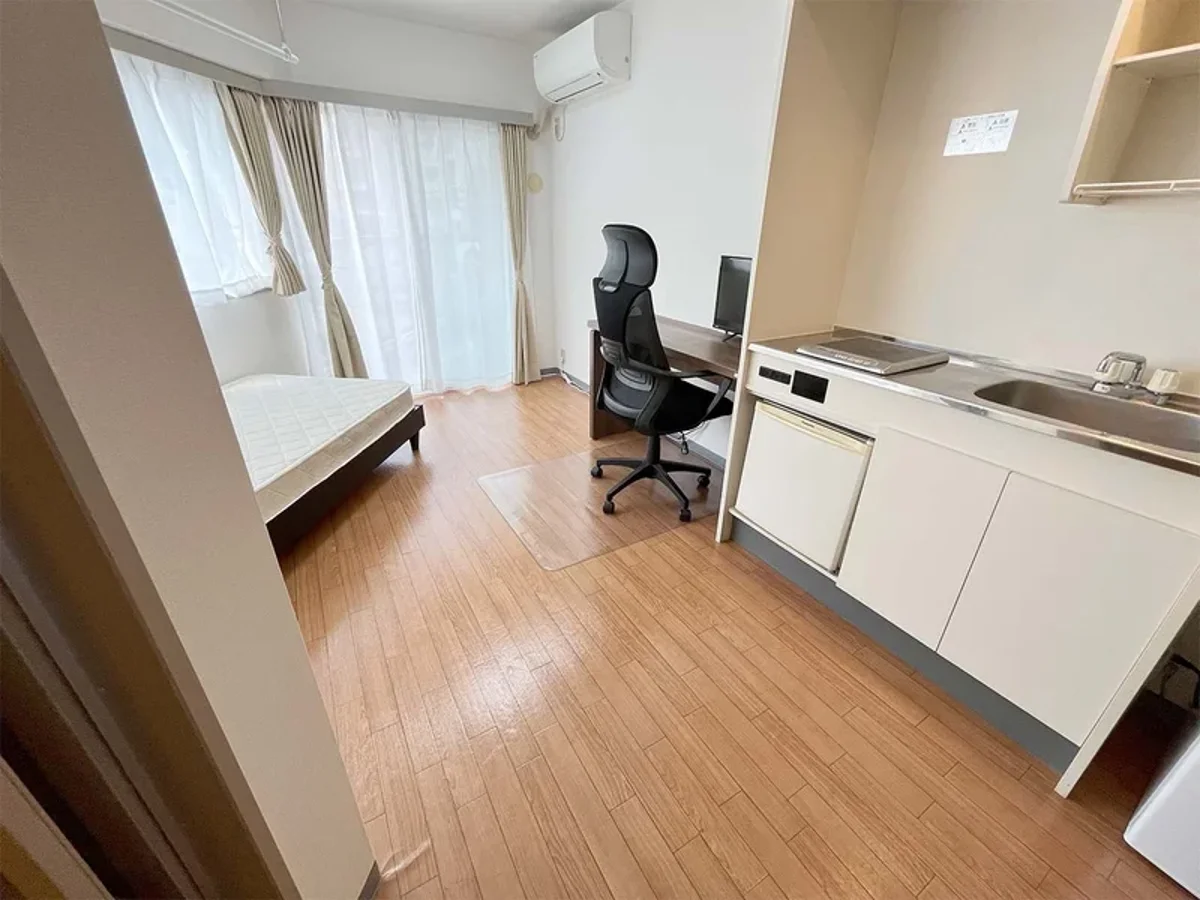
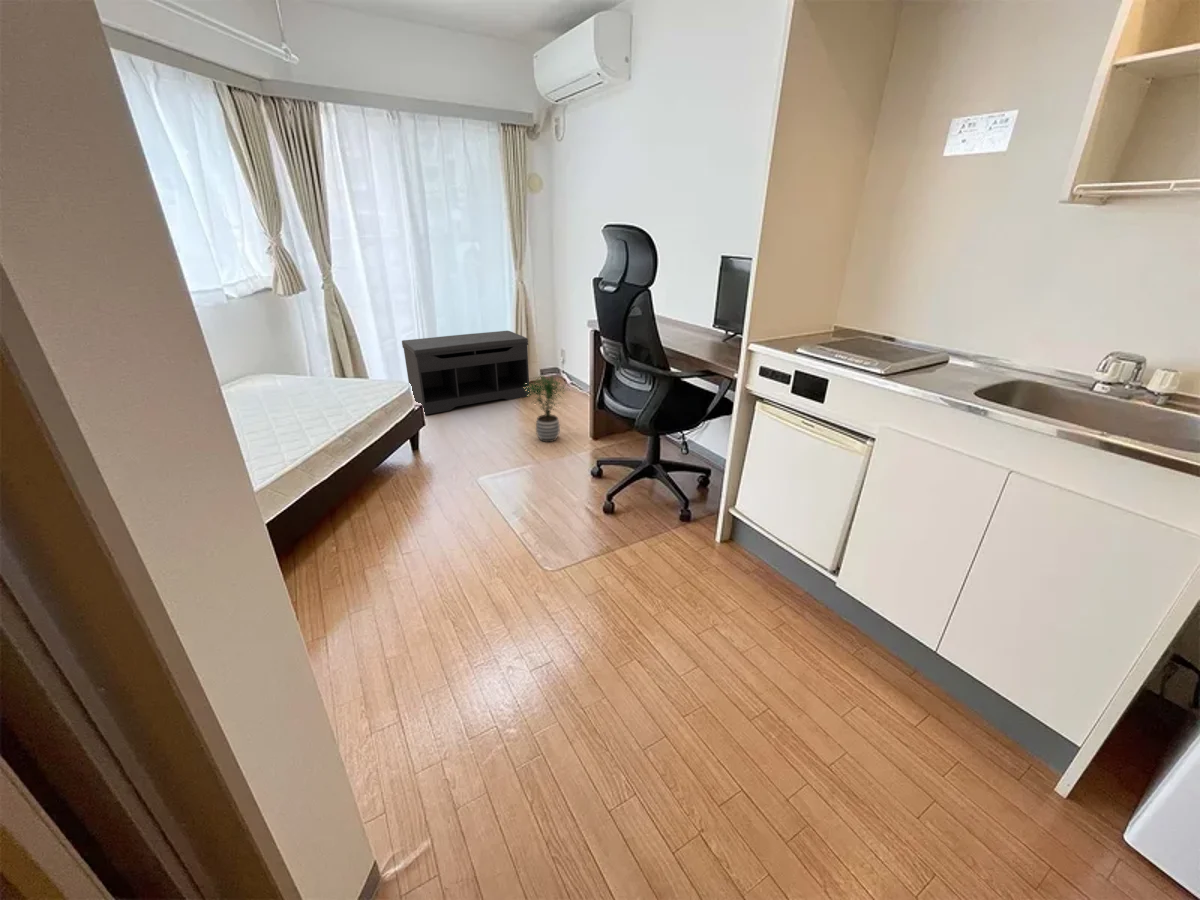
+ bench (468, 369)
+ potted plant (545, 407)
